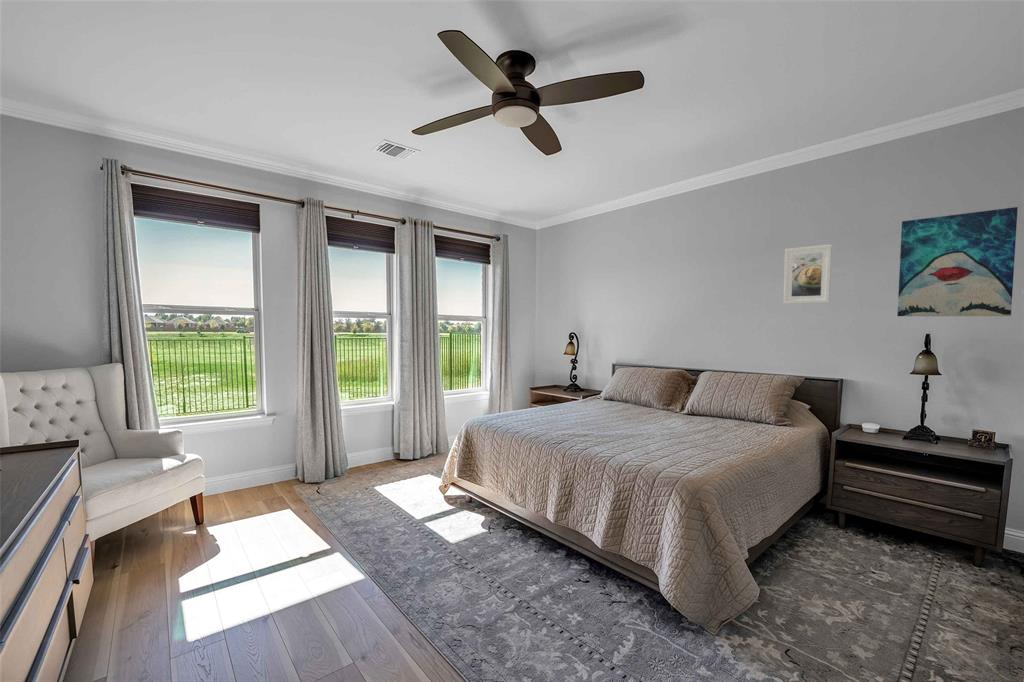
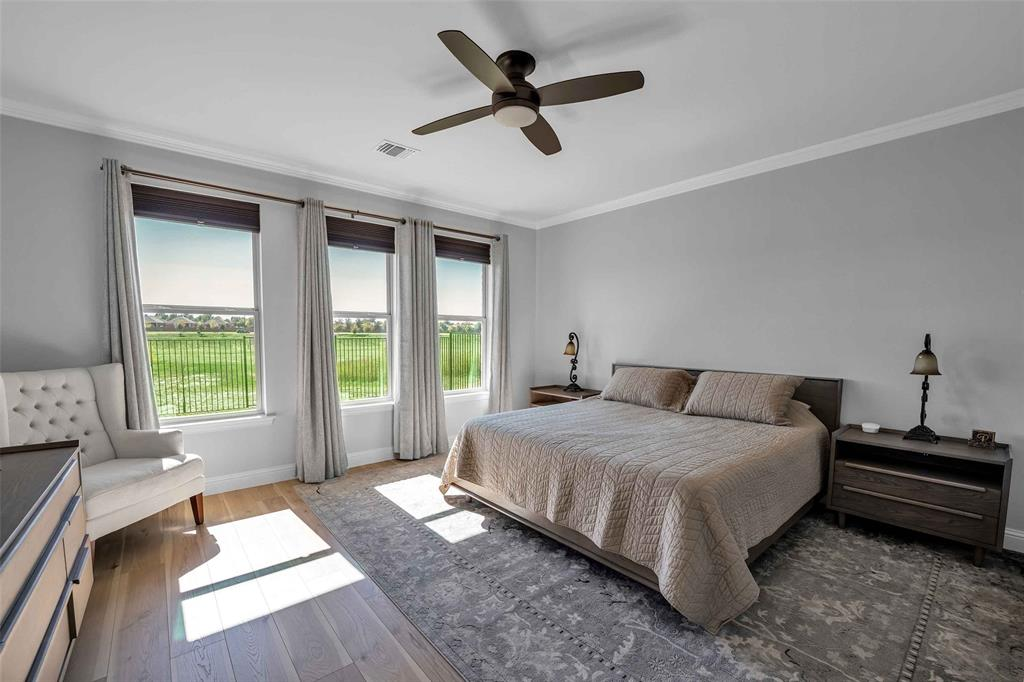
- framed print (806, 275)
- wall art (953, 265)
